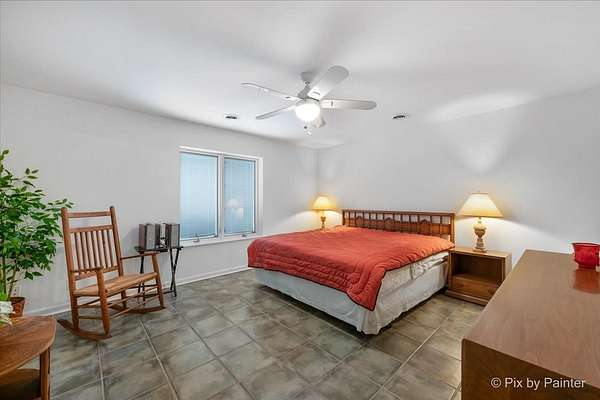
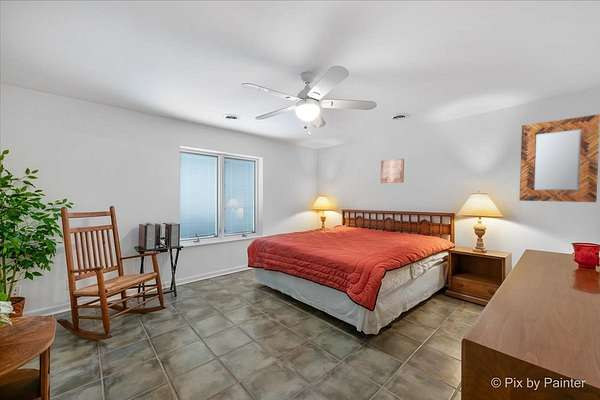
+ home mirror (556, 161)
+ wall art (391, 171)
